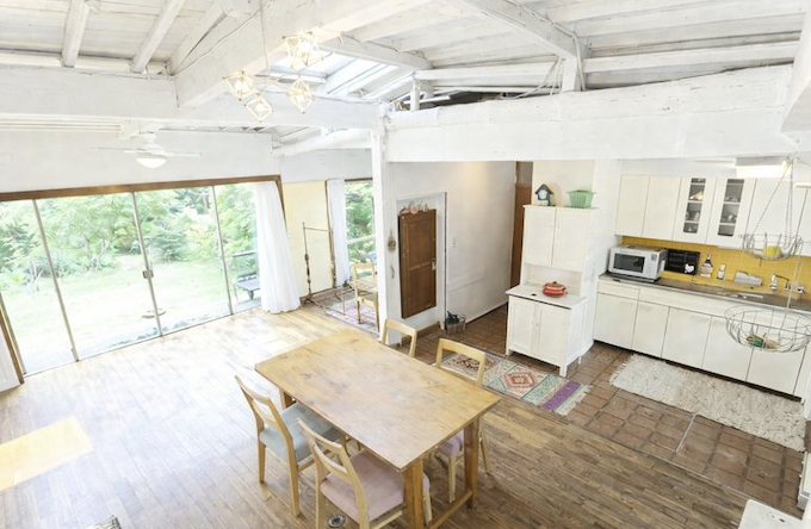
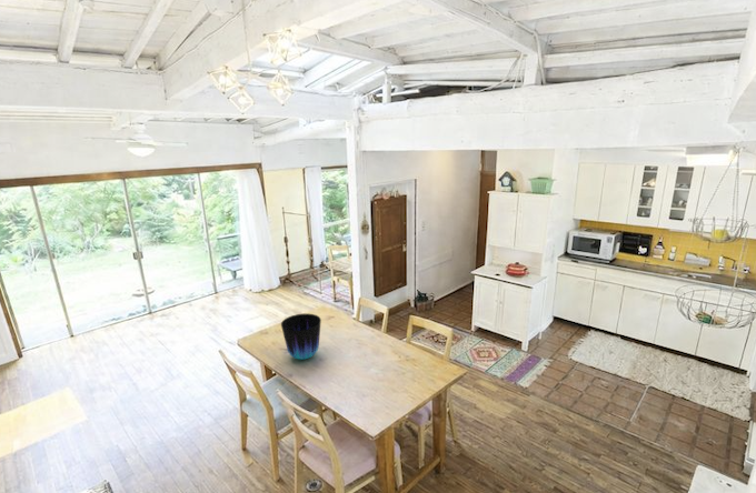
+ vase (302, 339)
